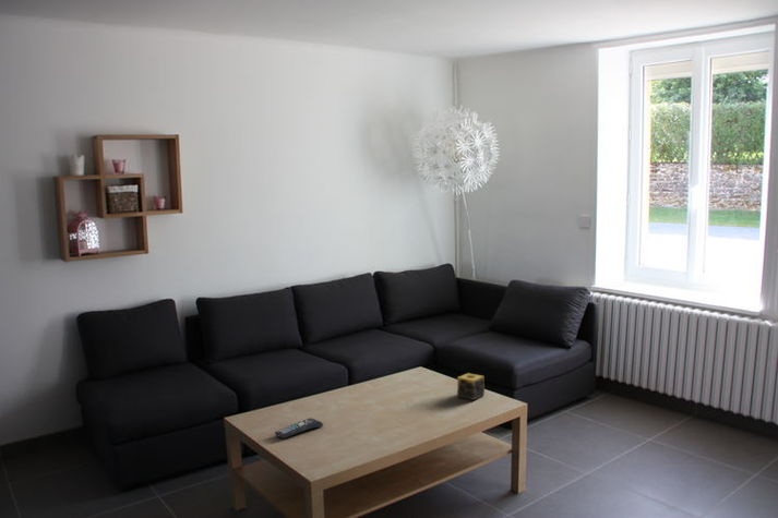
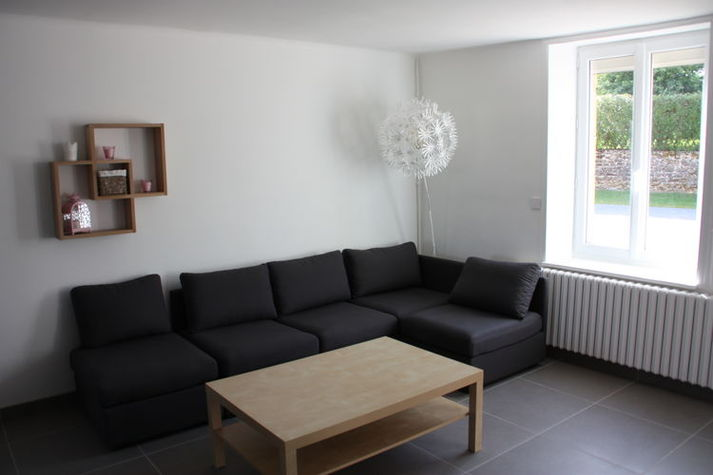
- remote control (299, 427)
- candle (470, 386)
